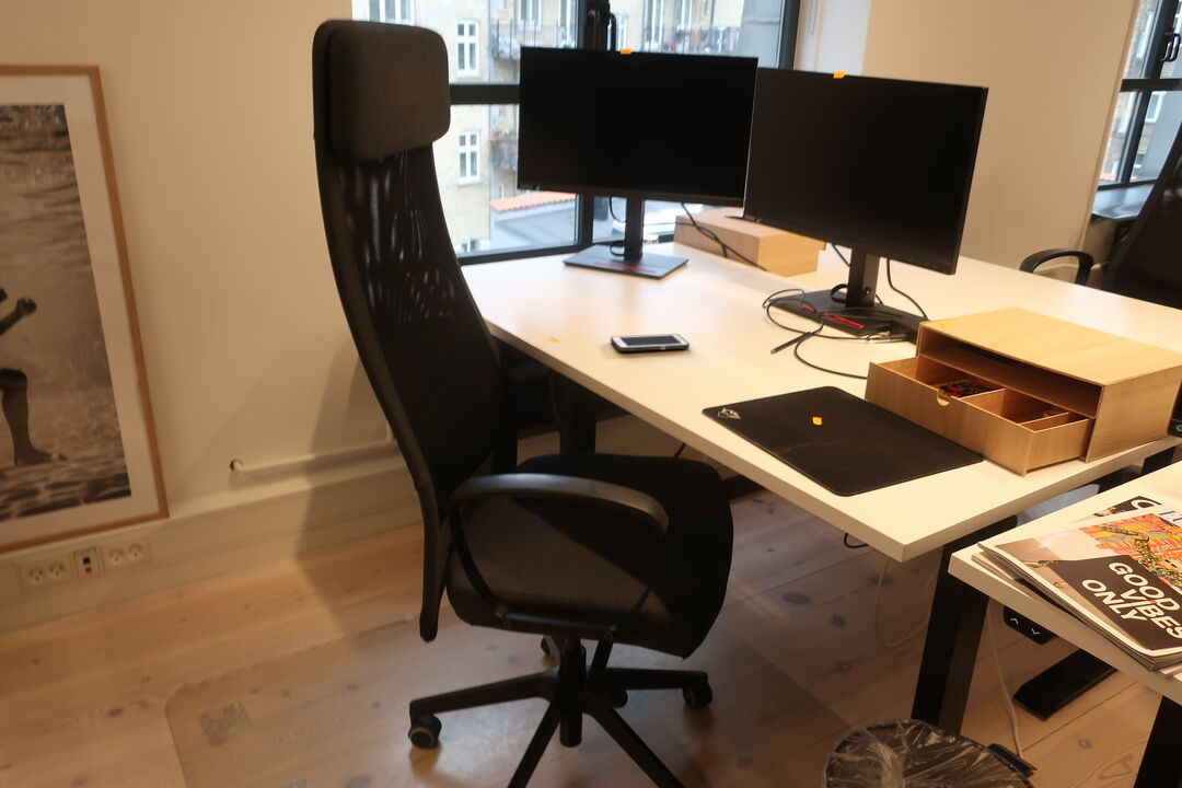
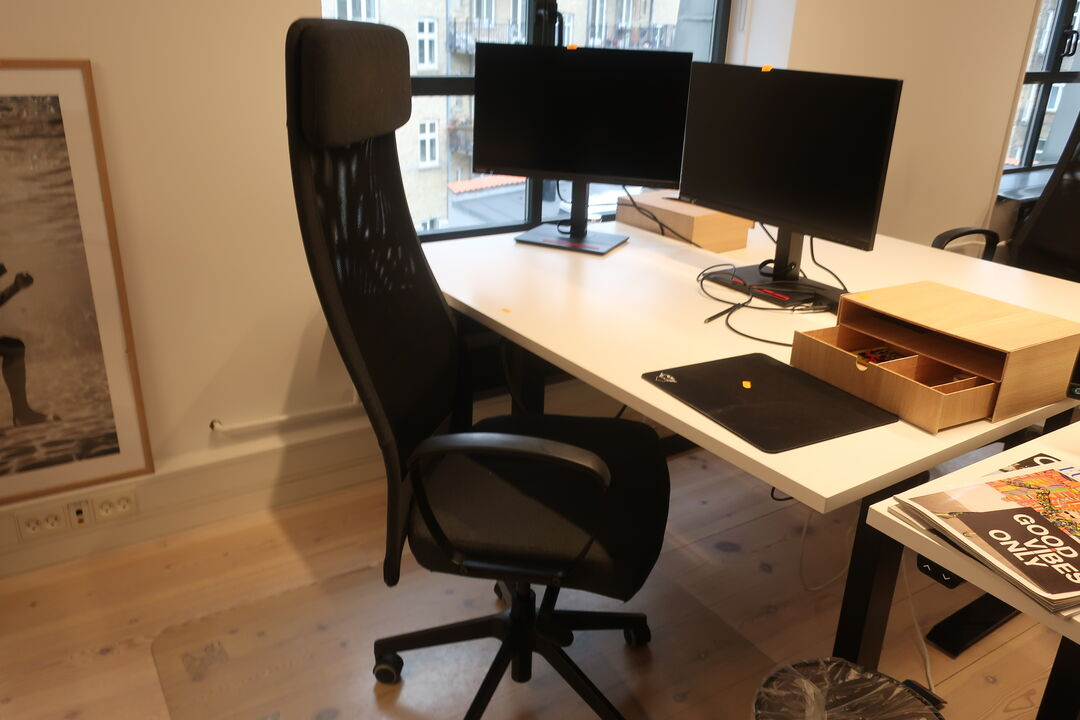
- cell phone (649, 343)
